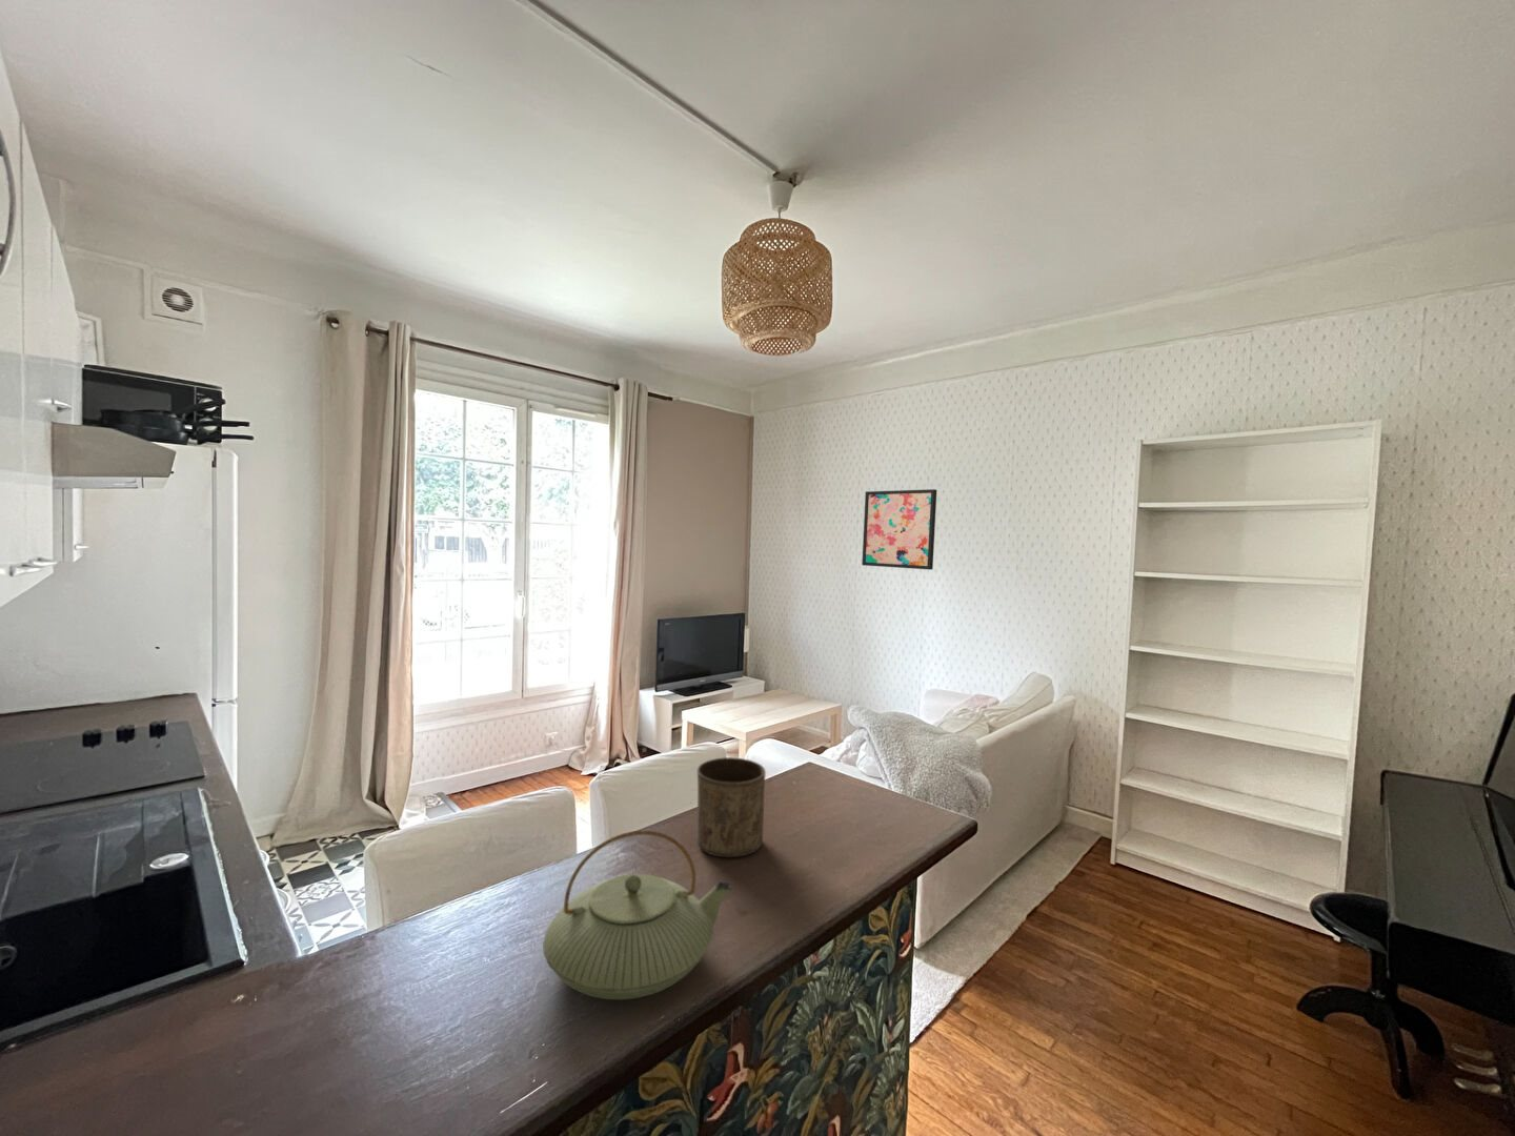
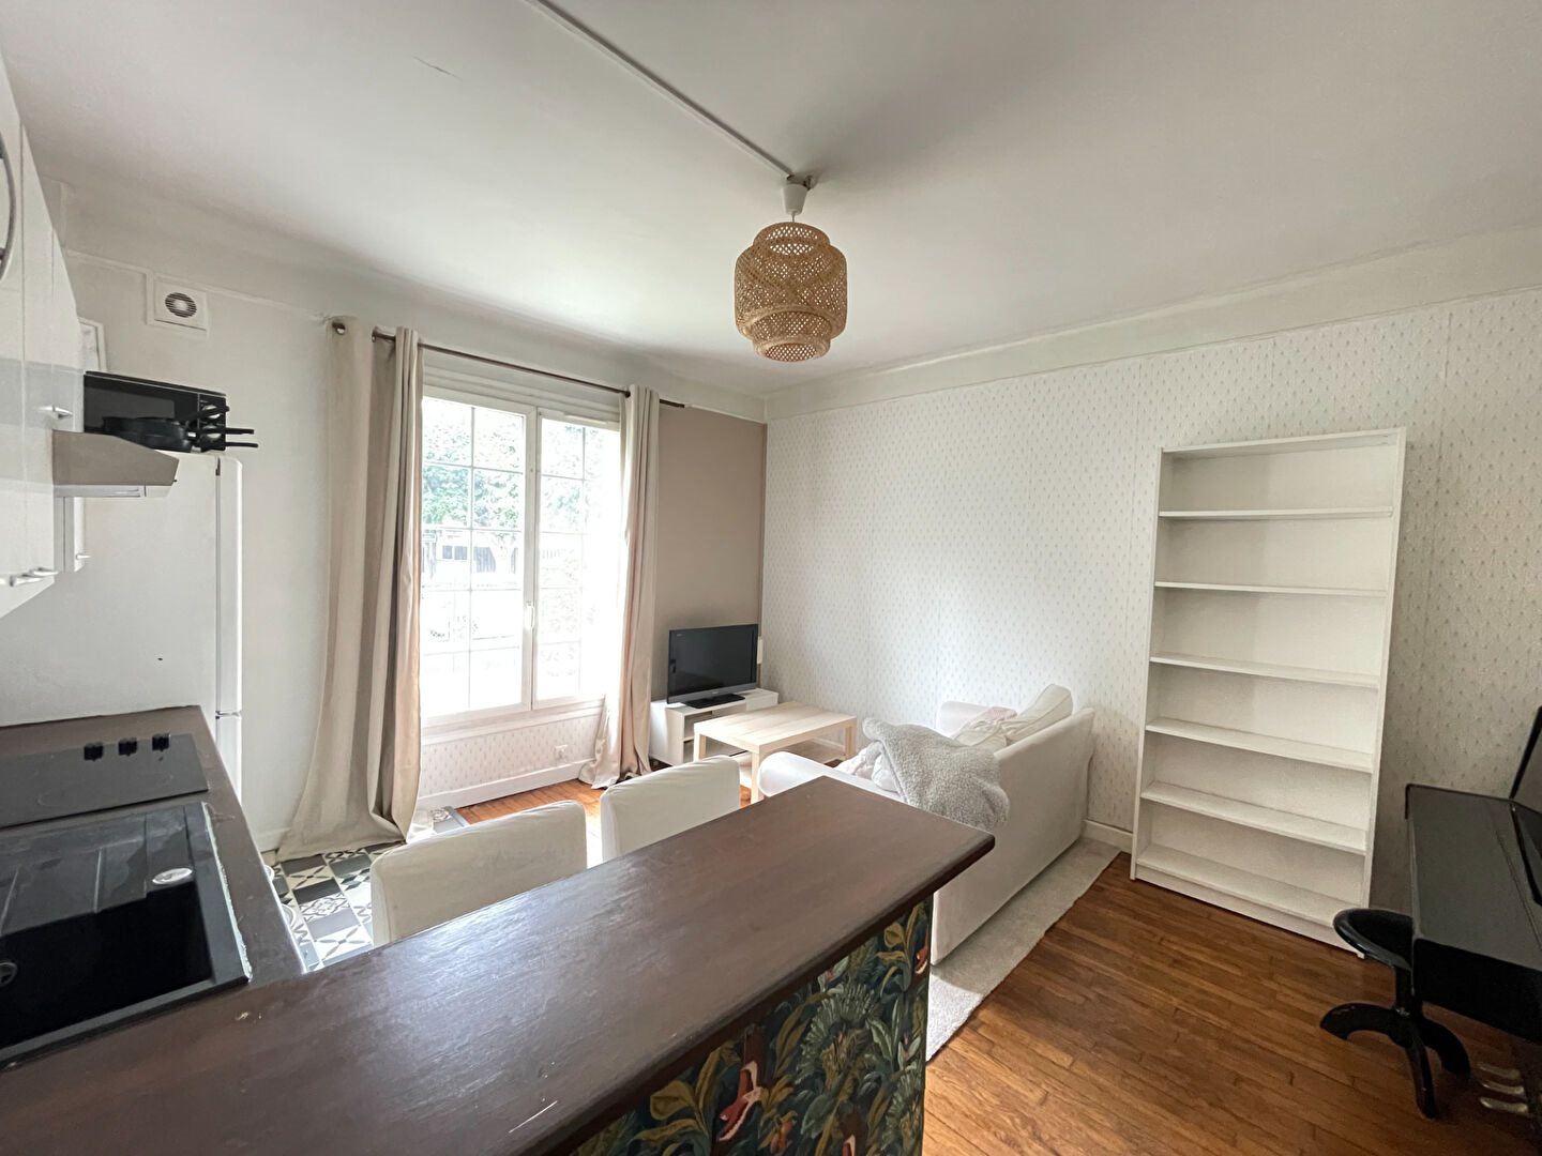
- wall art (897, 529)
- cup (729, 805)
- teapot (643, 893)
